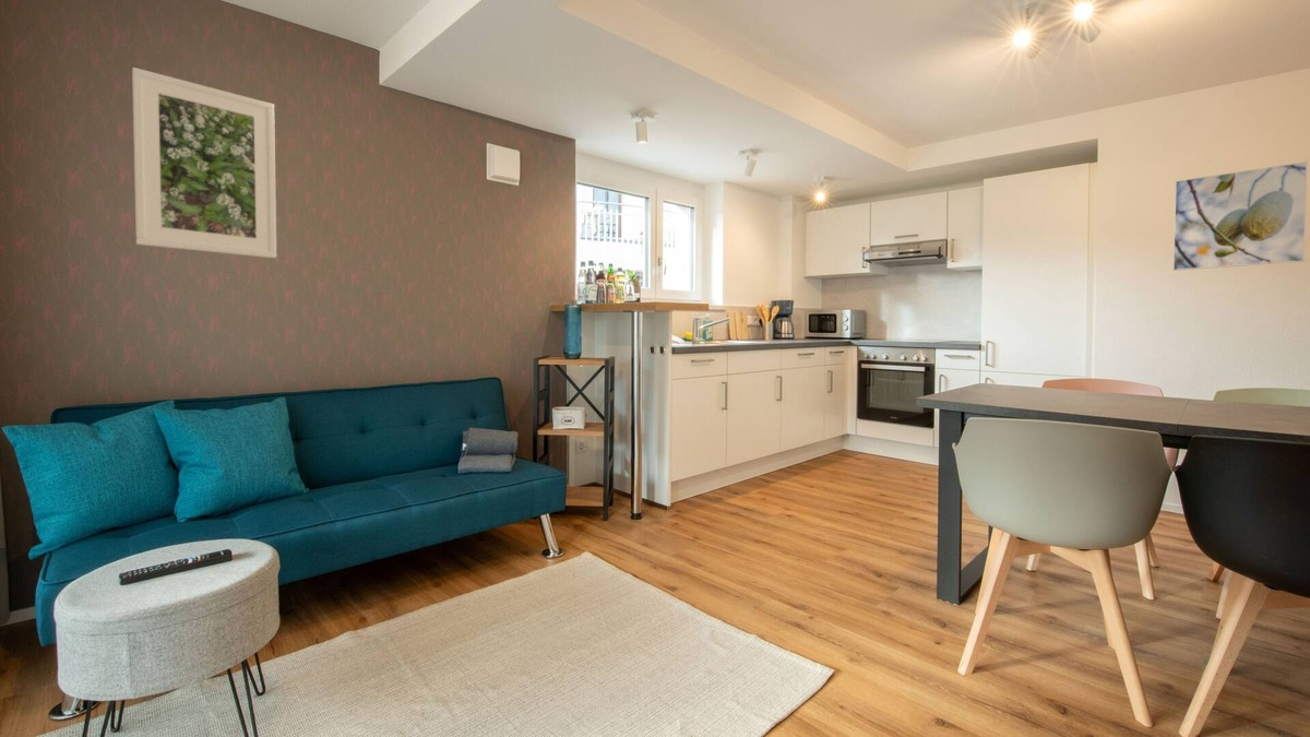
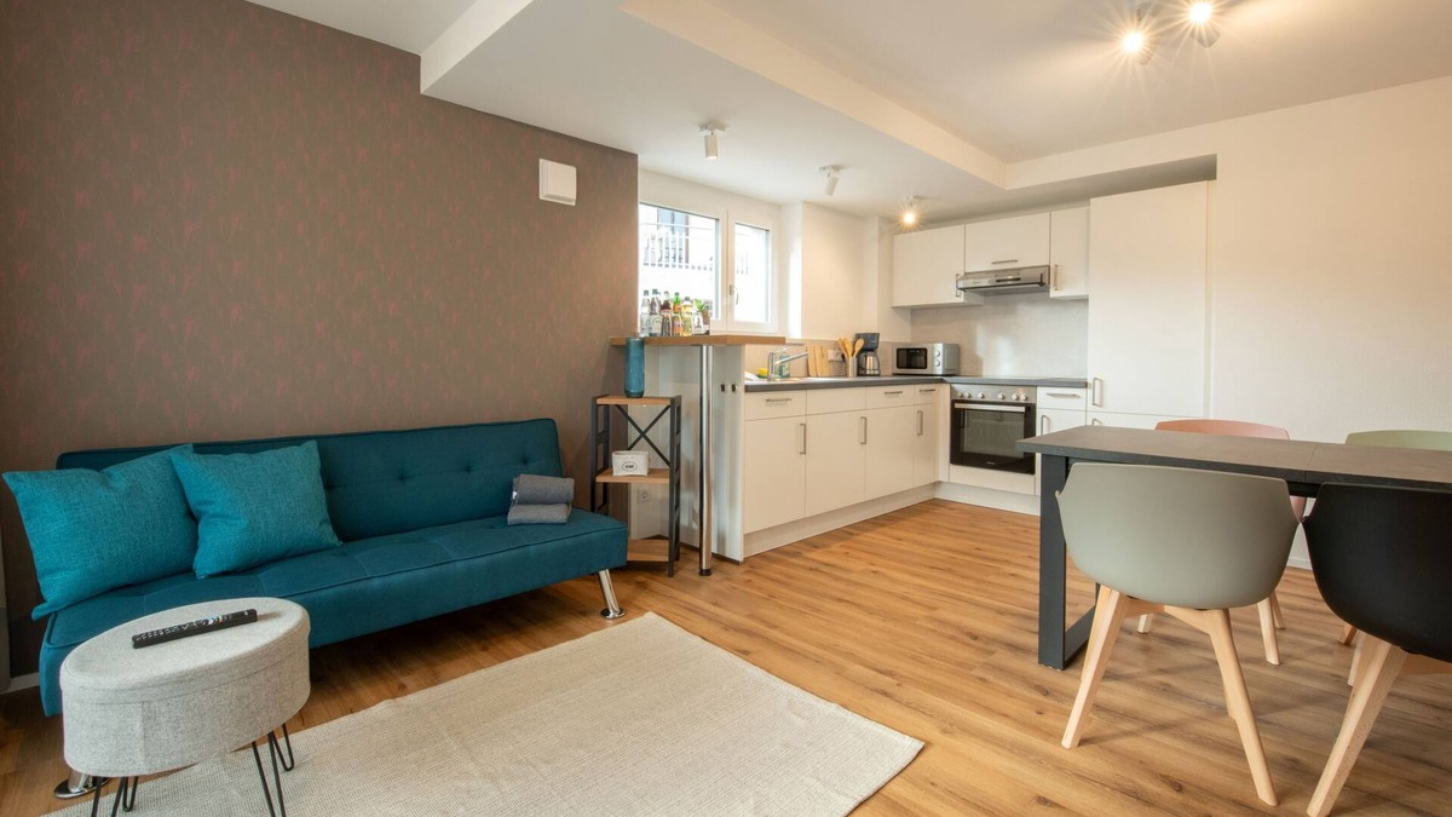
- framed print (1236, 218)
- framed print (209, 169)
